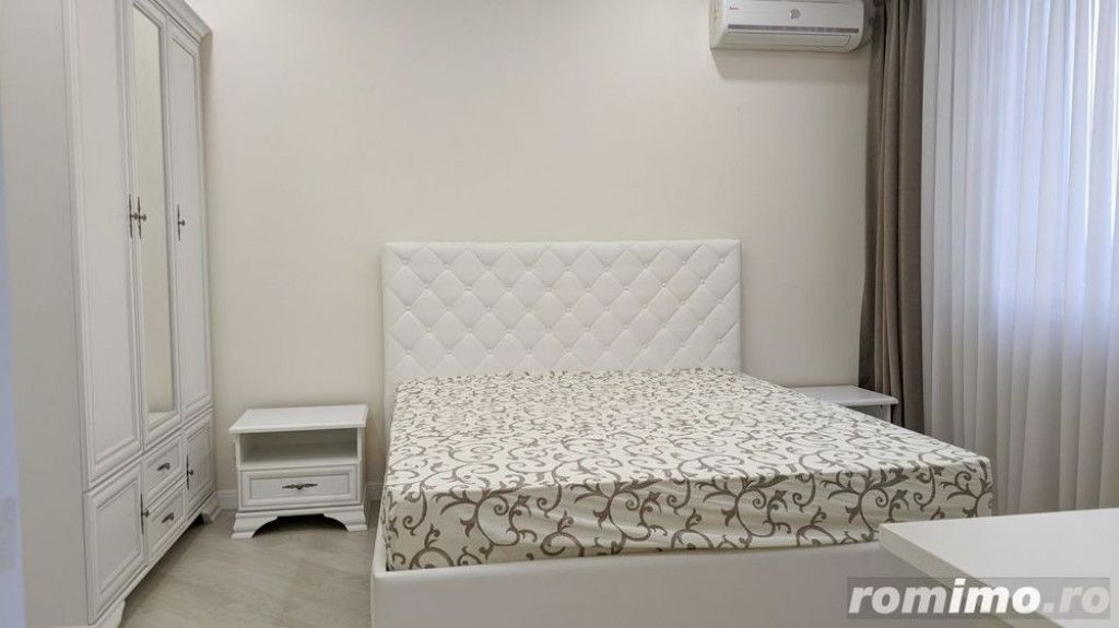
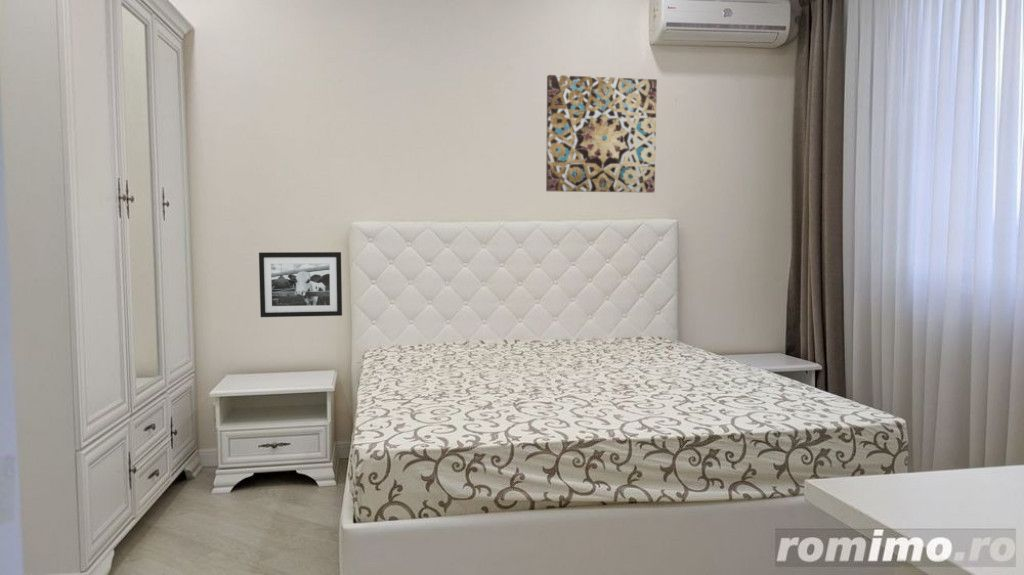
+ wall art (601, 135)
+ picture frame (301, 284)
